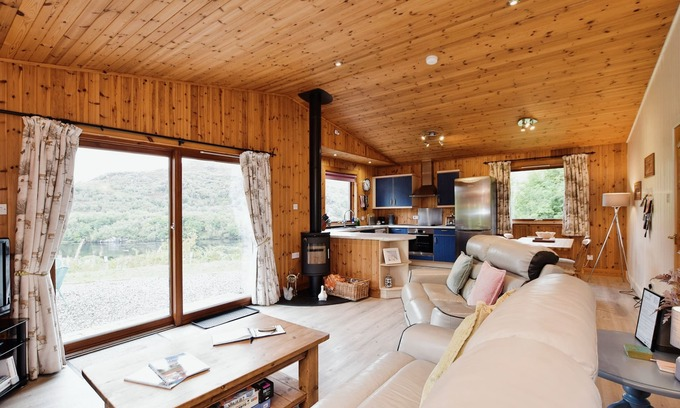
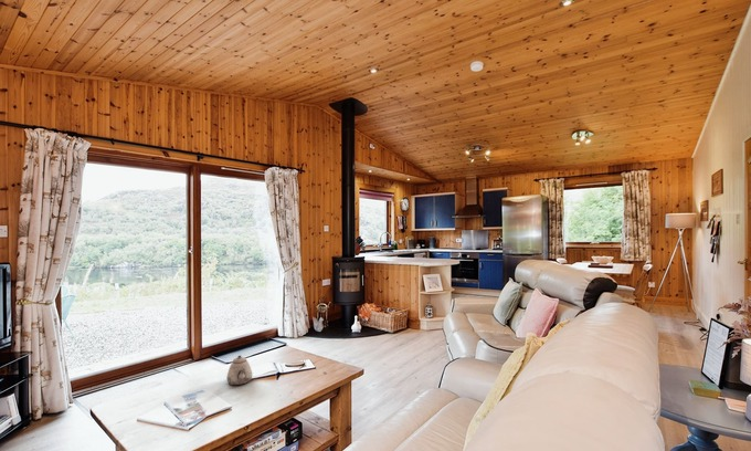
+ teapot (240, 369)
